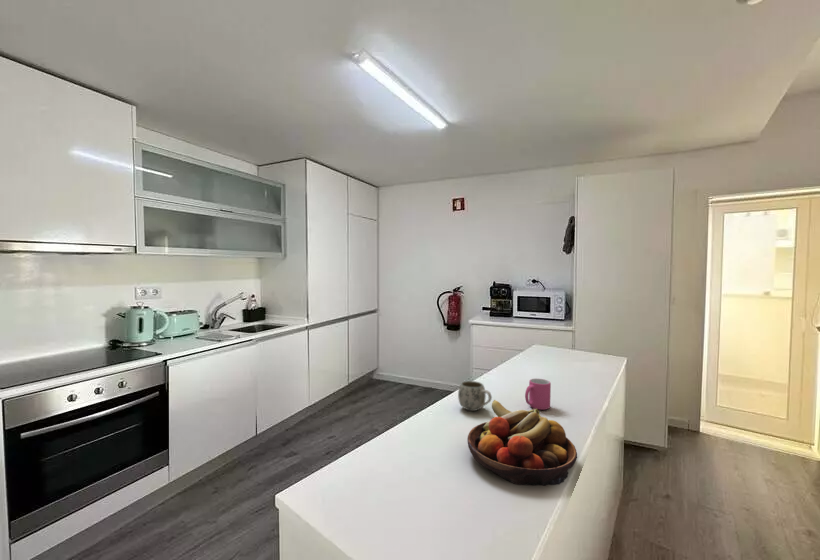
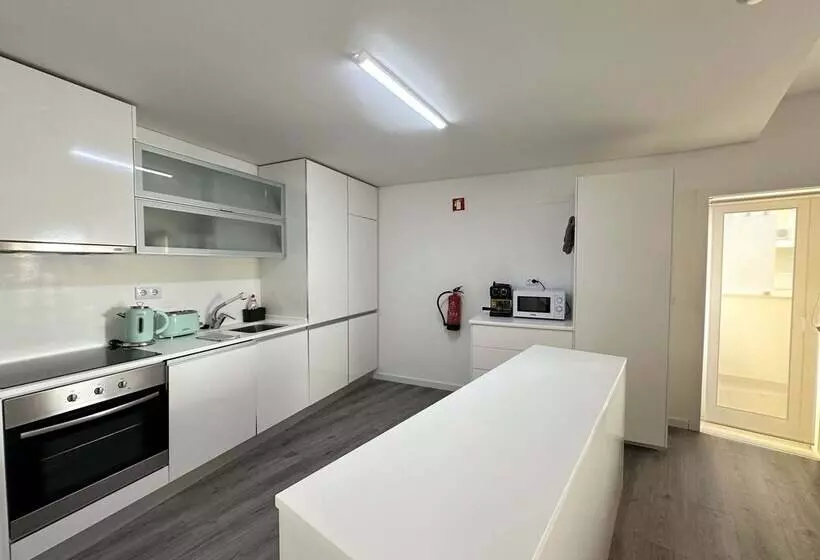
- fruit bowl (518, 436)
- mug (475, 397)
- mug (536, 394)
